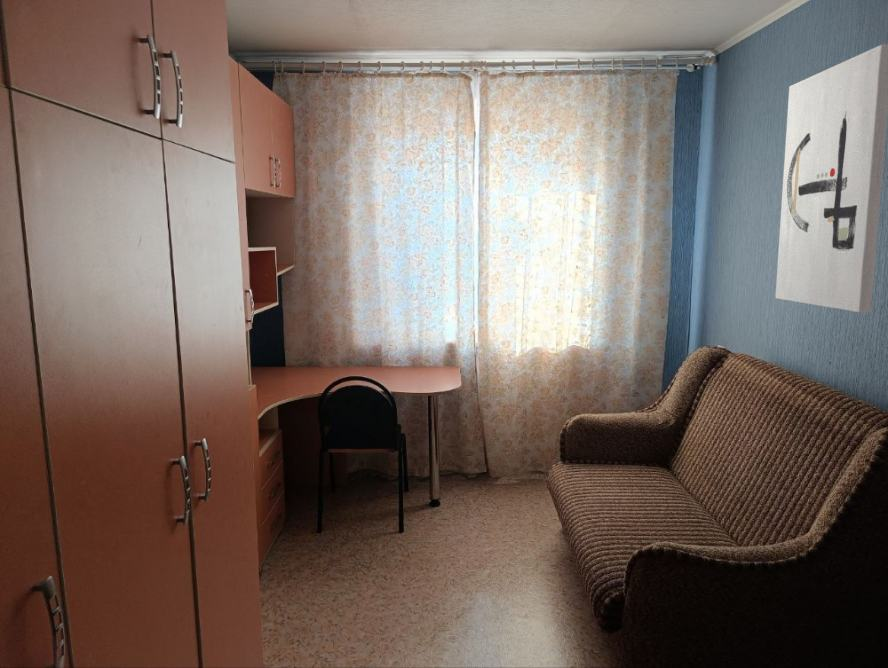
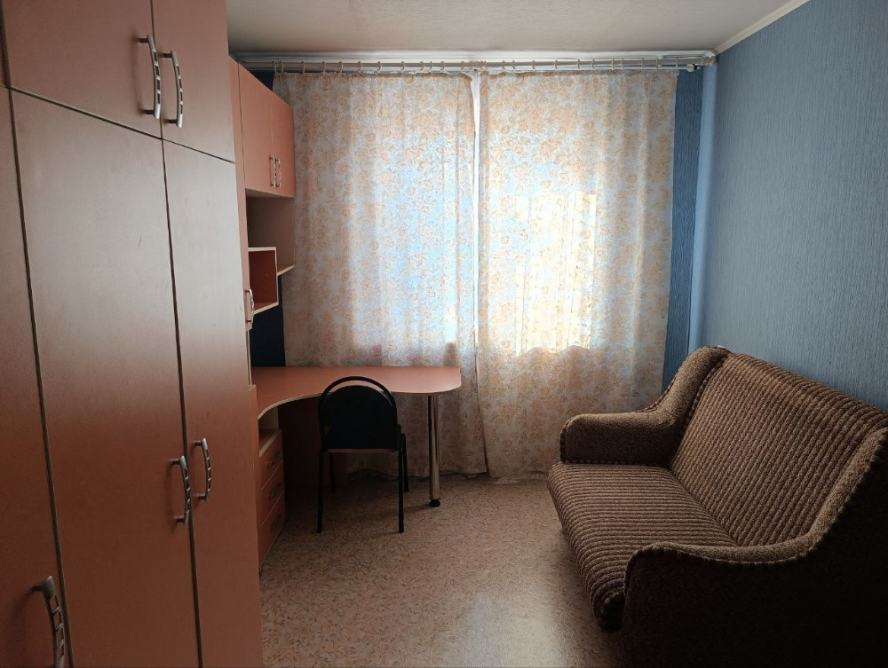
- wall art (826, 188)
